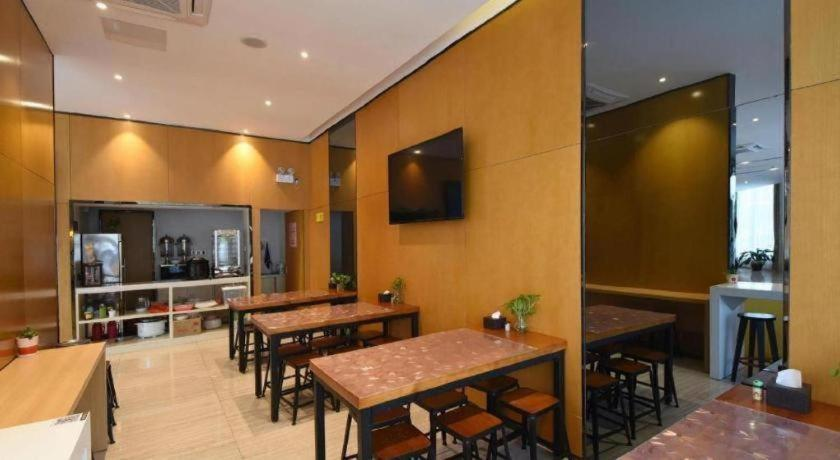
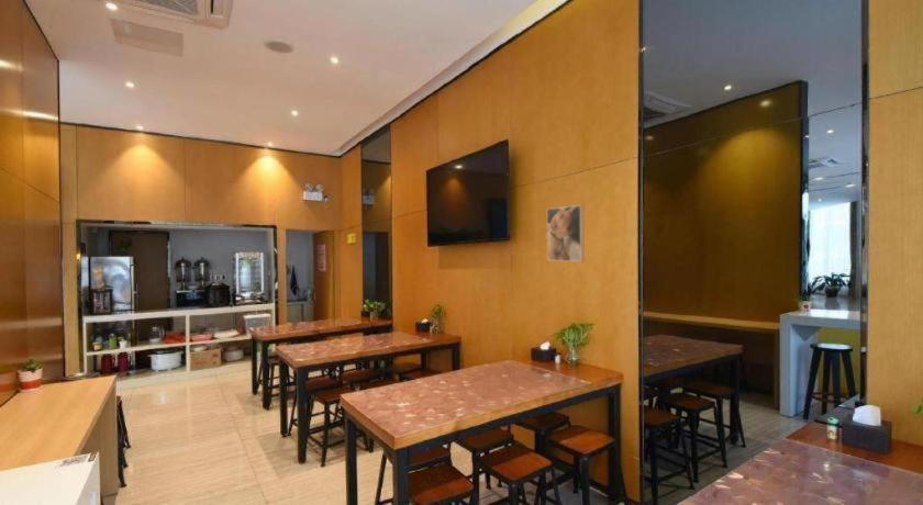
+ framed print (564, 234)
